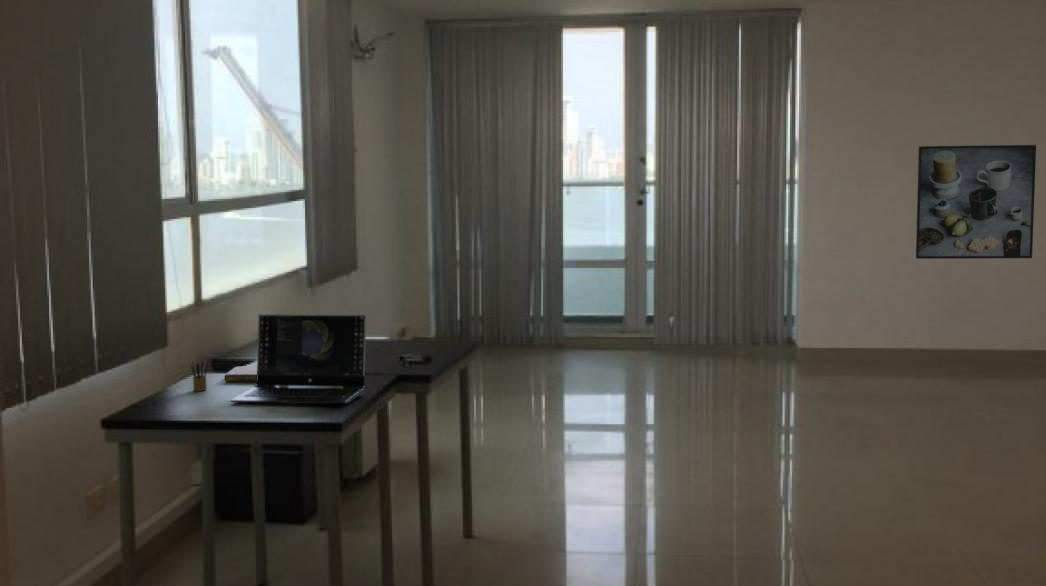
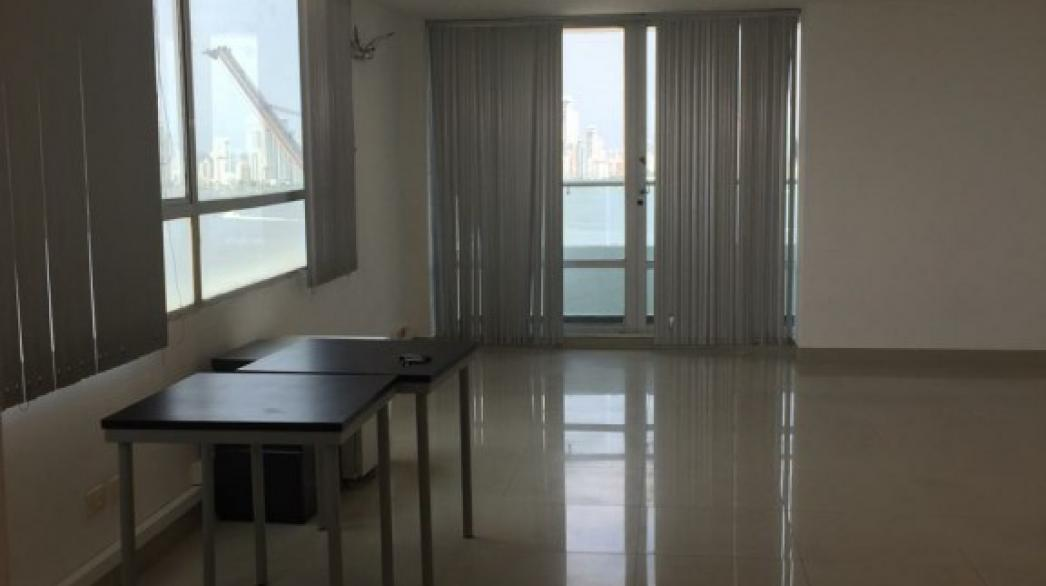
- notebook (256, 373)
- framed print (975, 202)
- laptop computer (300, 358)
- pencil box (199, 374)
